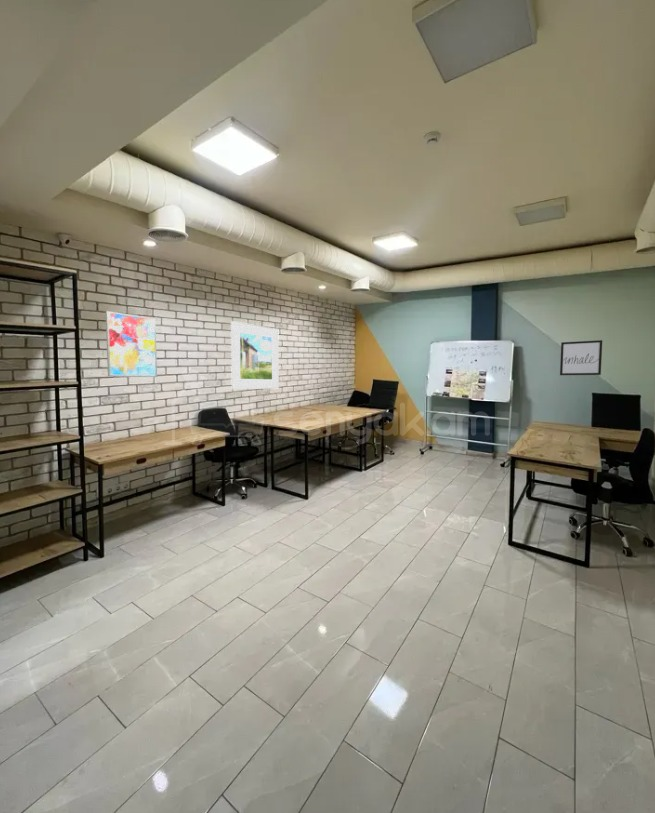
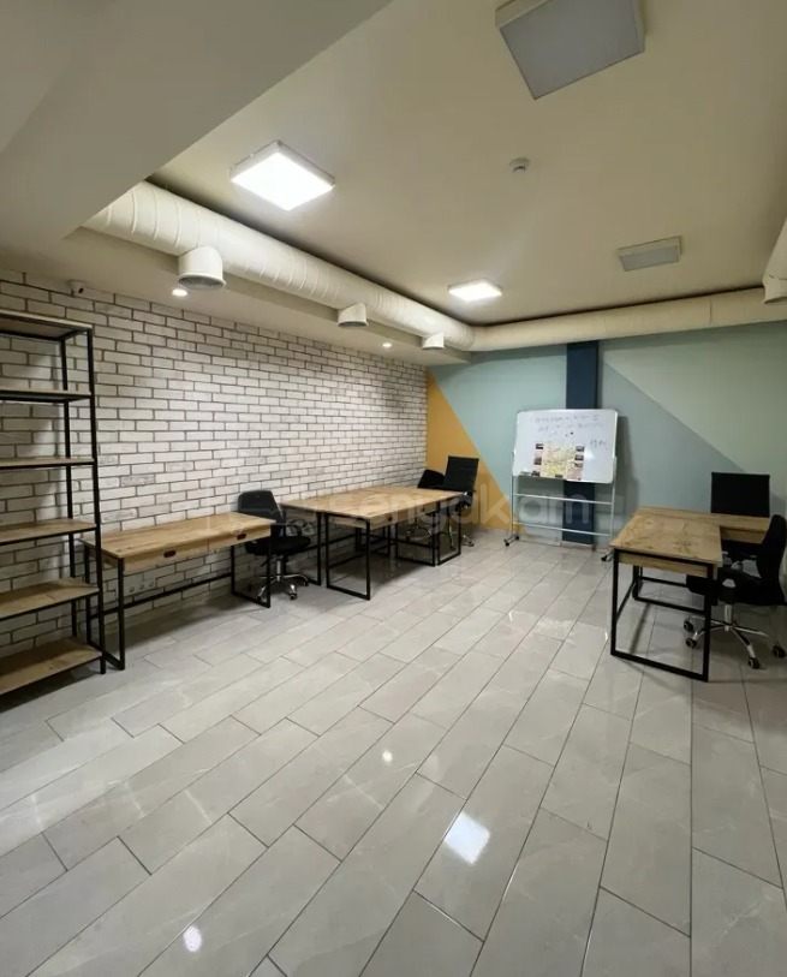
- wall art (580, 358)
- wall art (132, 346)
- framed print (256, 357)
